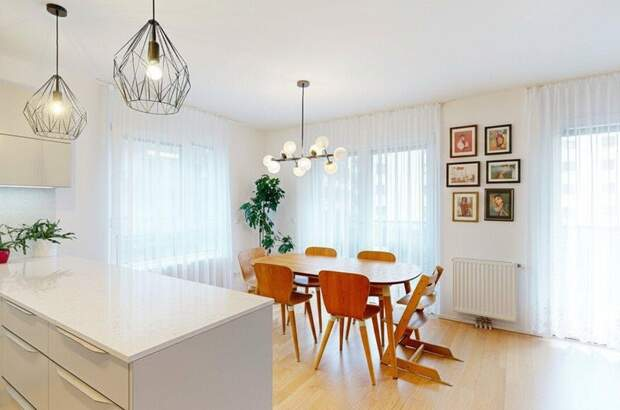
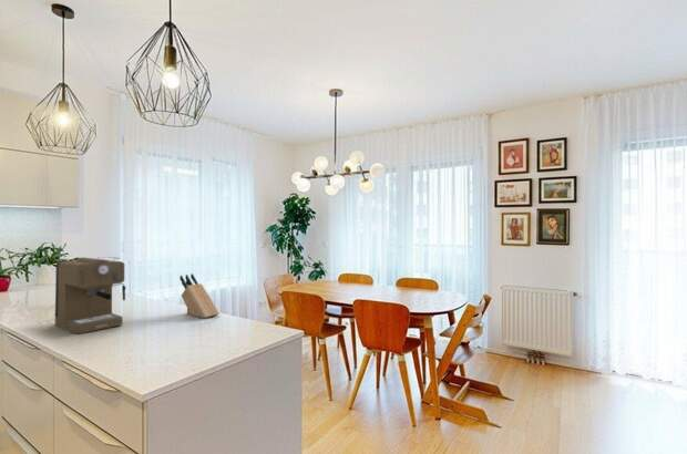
+ knife block (197, 295)
+ coffee maker (95, 291)
